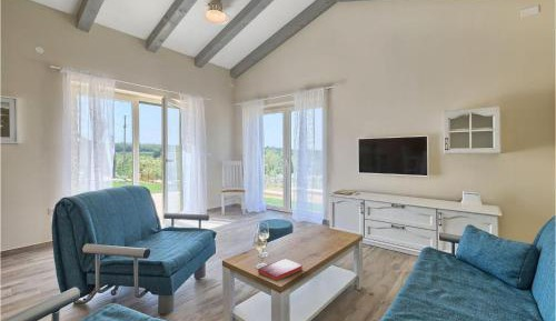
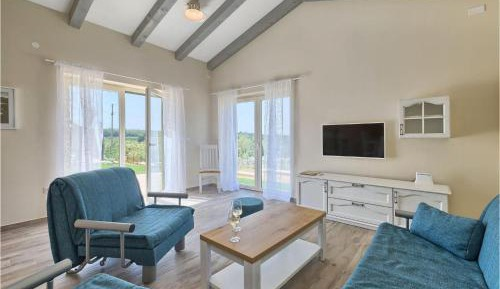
- hardback book (280, 269)
